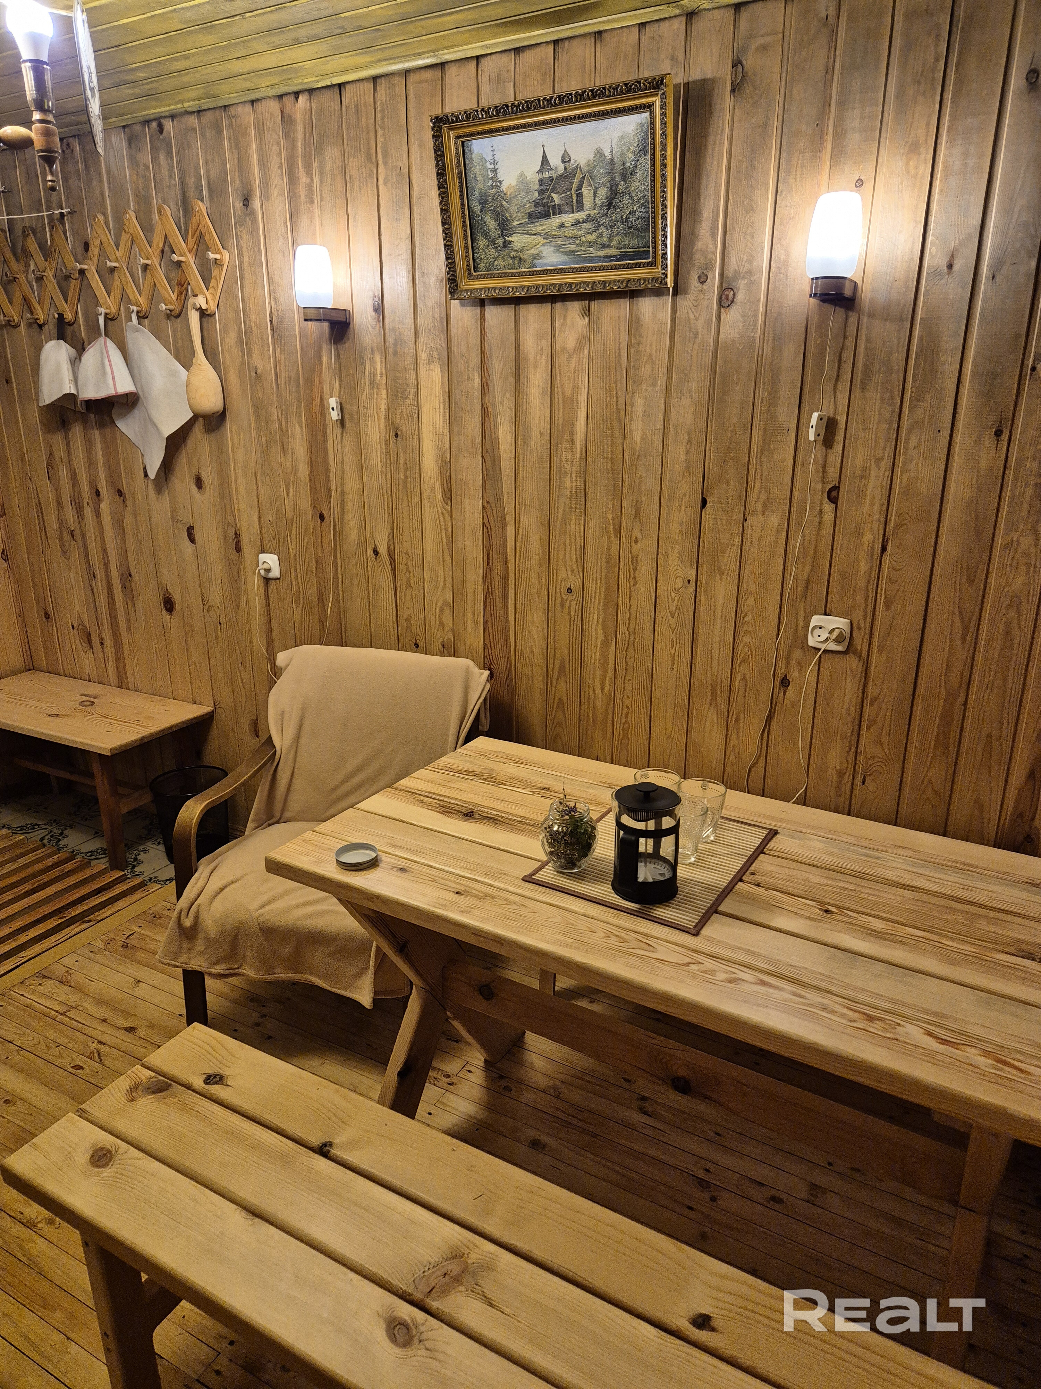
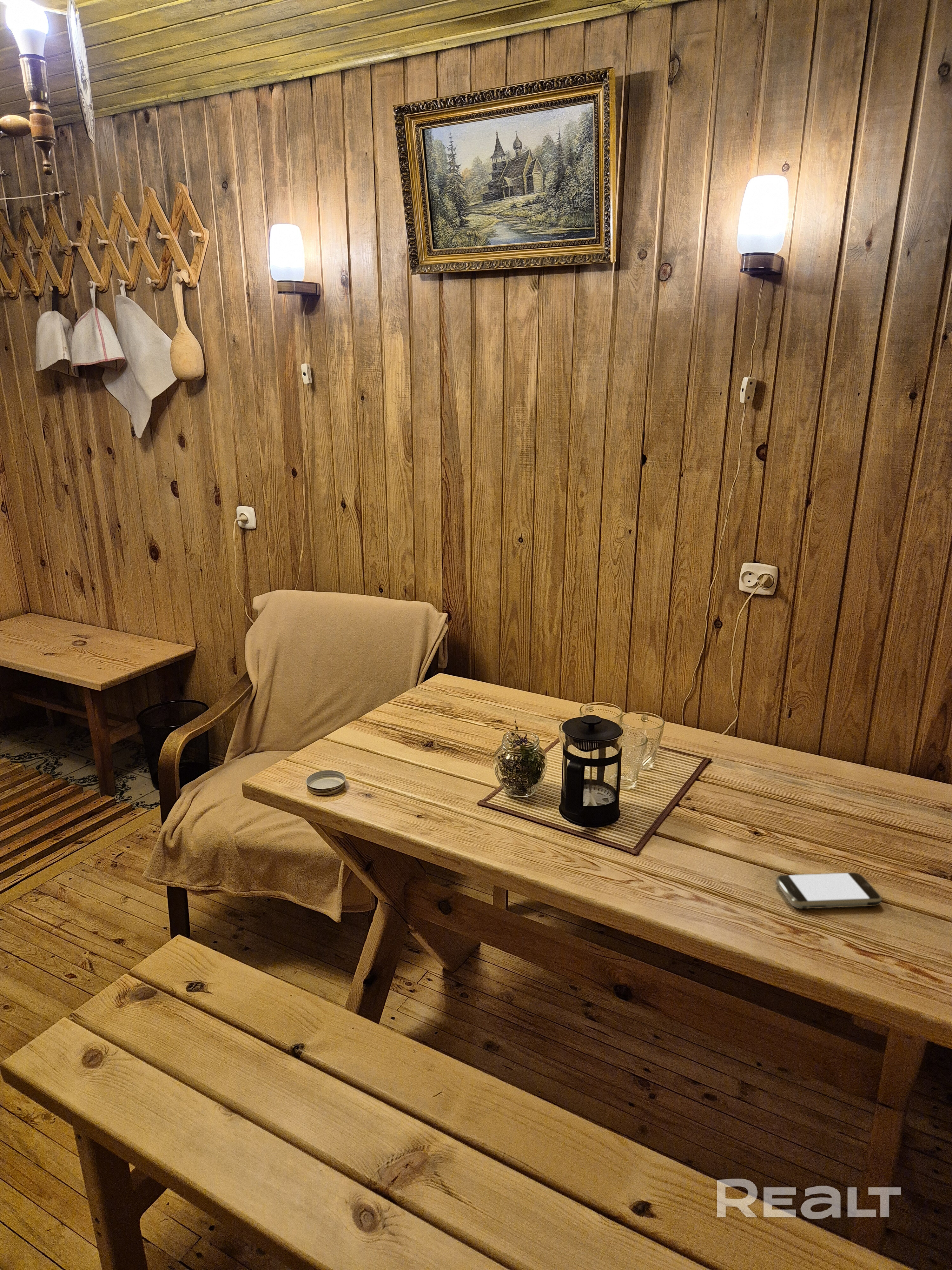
+ smartphone (828, 891)
